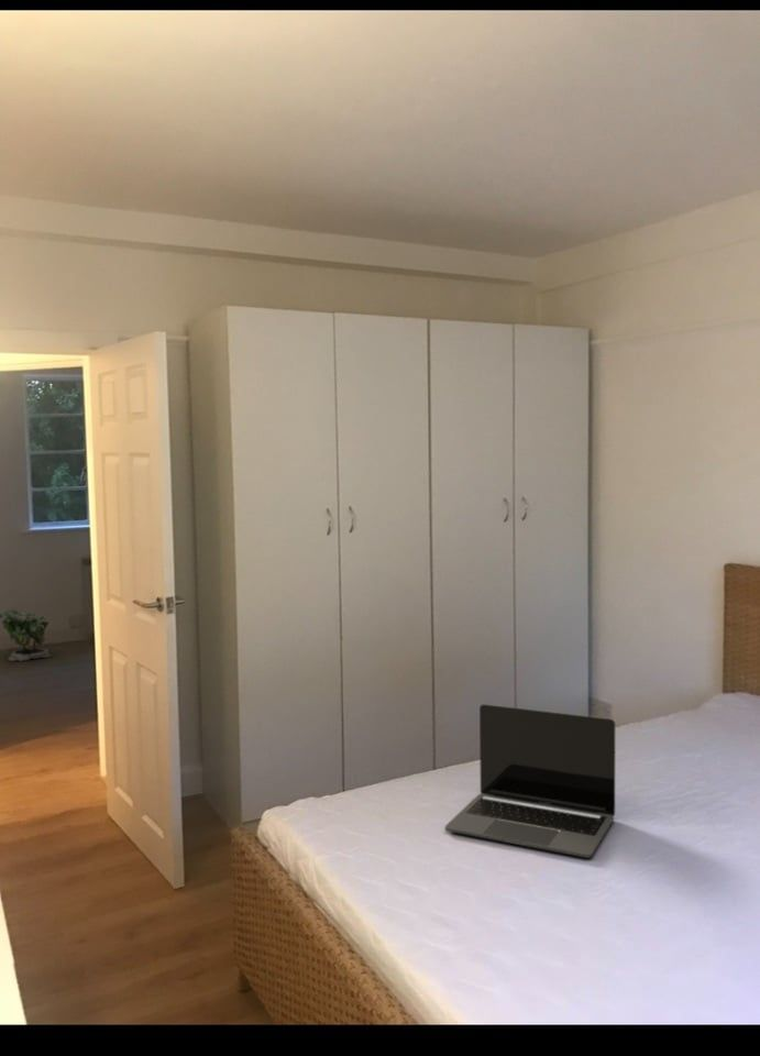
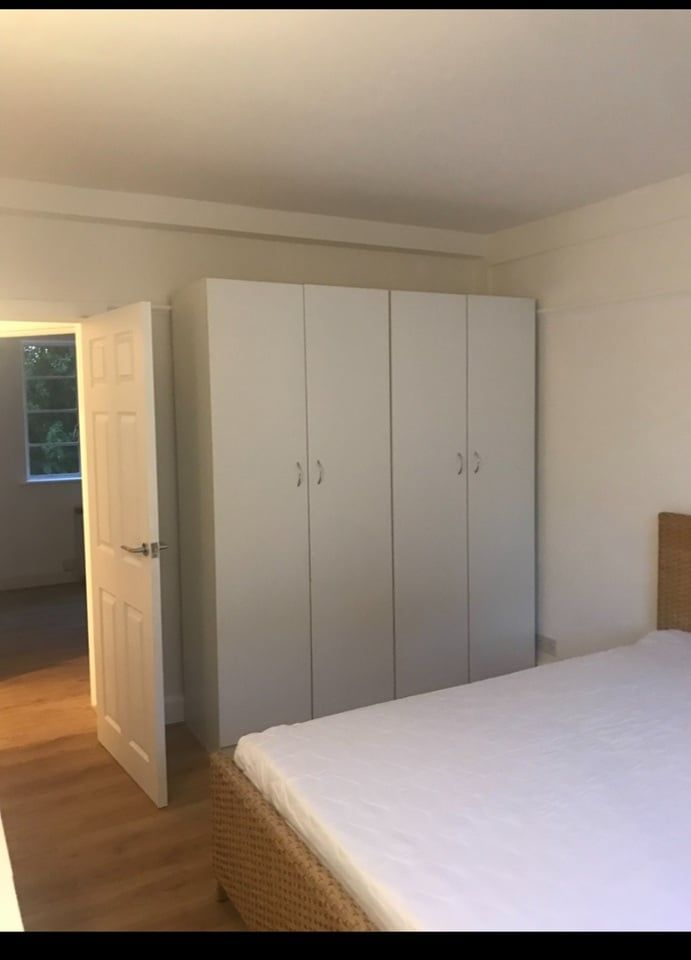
- potted plant (24, 631)
- laptop (530, 774)
